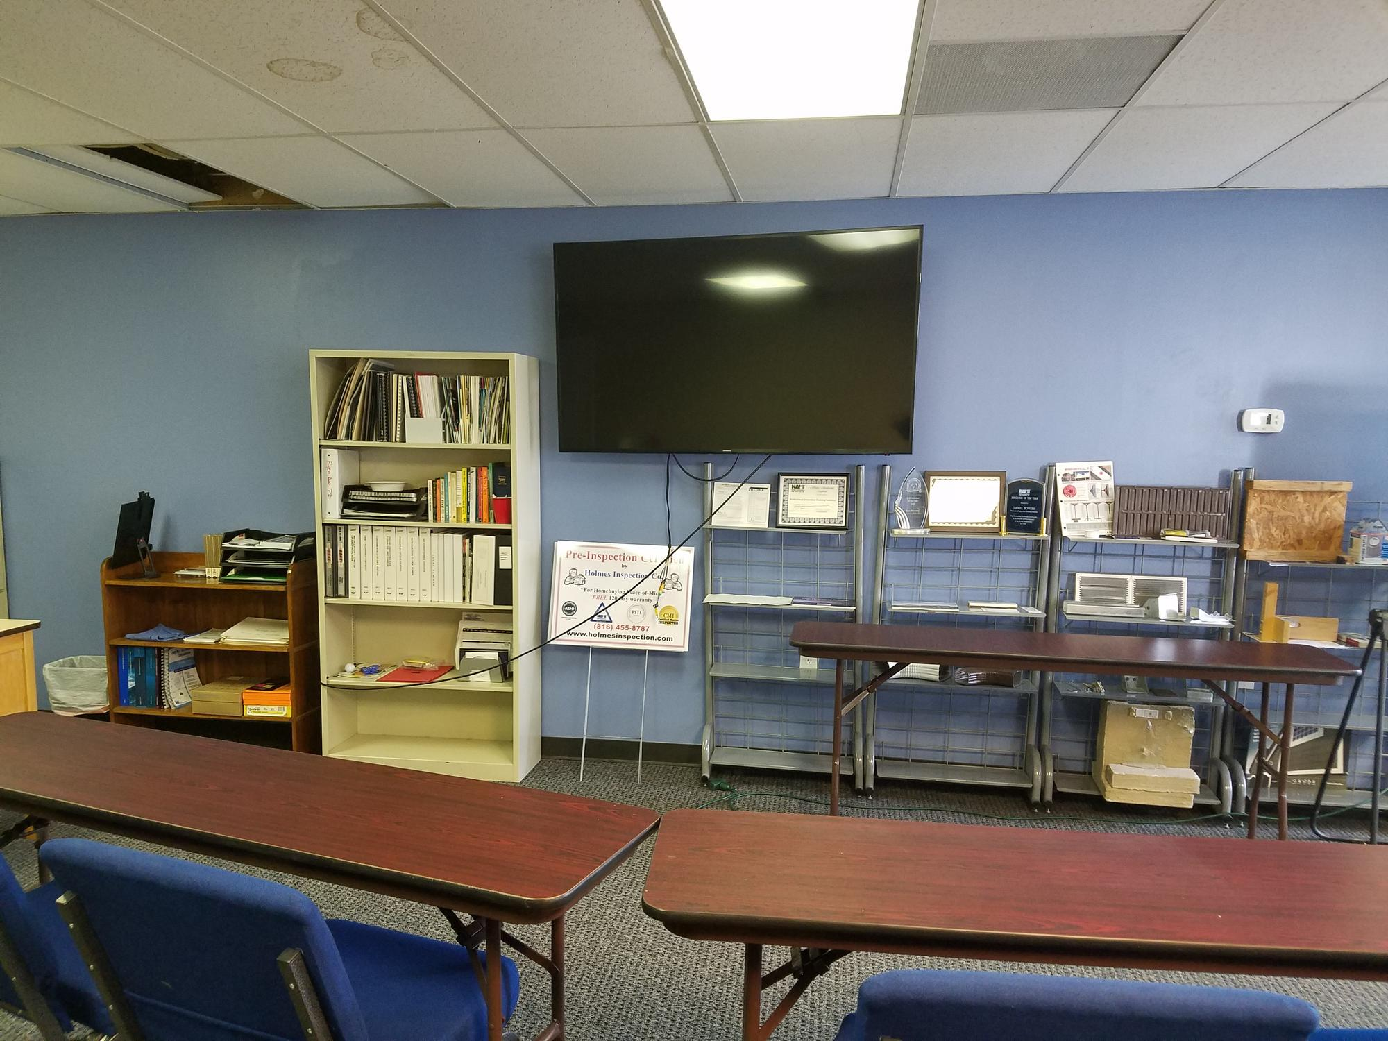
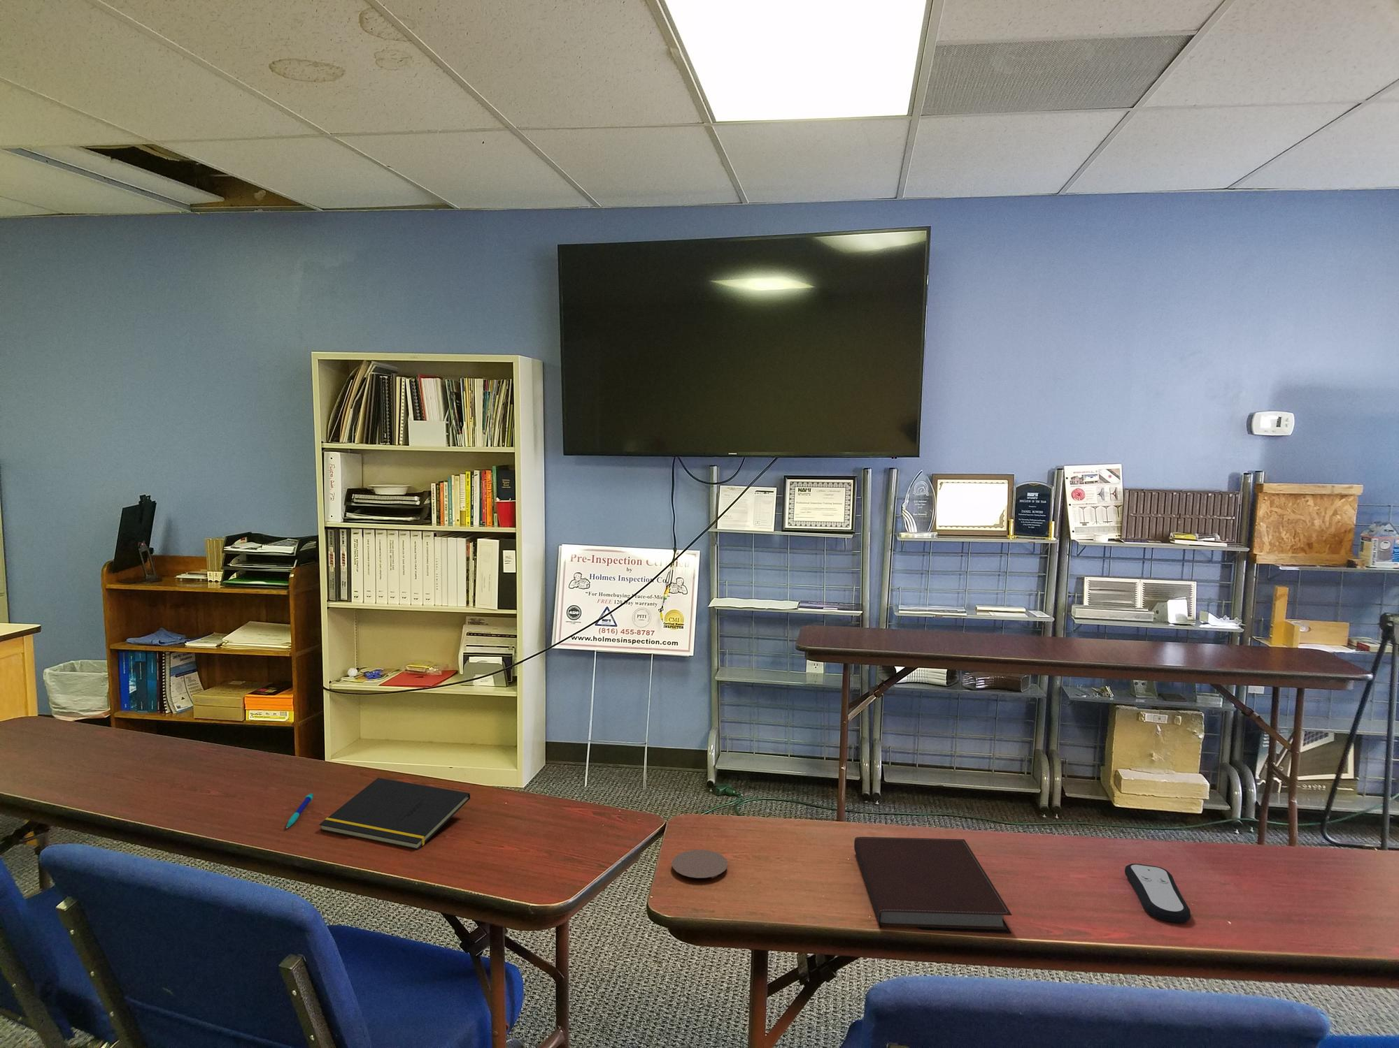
+ coaster (699, 866)
+ pen (299, 810)
+ remote control (1157, 892)
+ notebook (924, 881)
+ notepad (397, 811)
